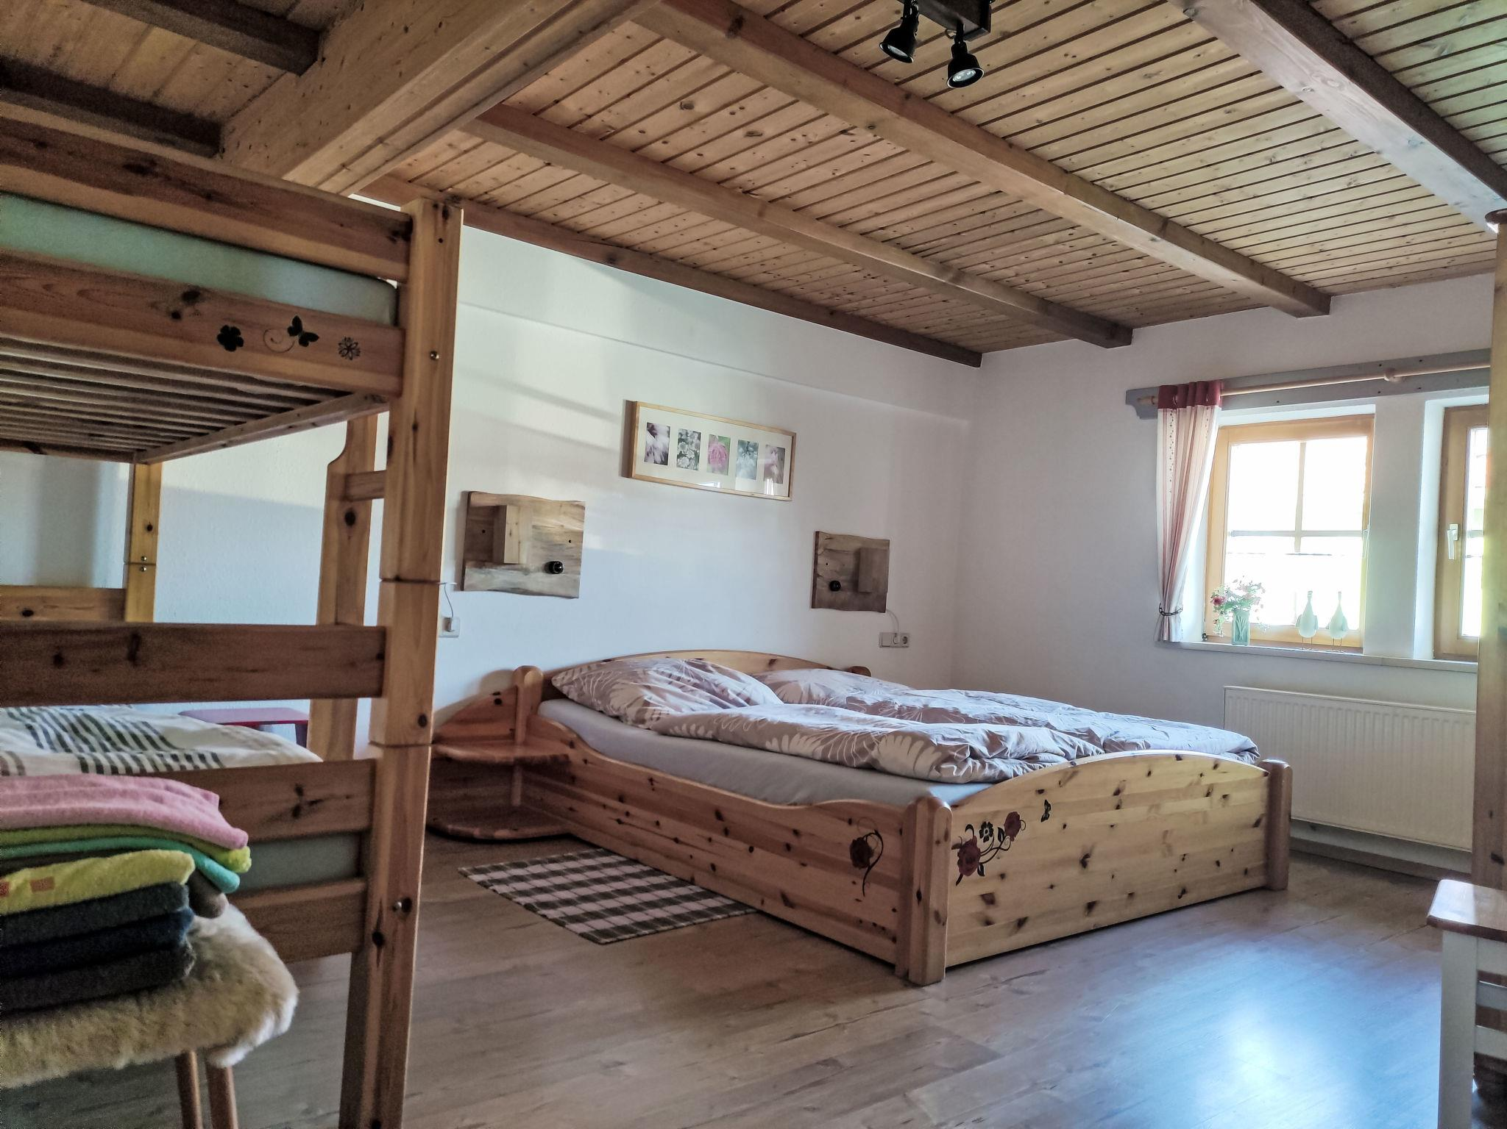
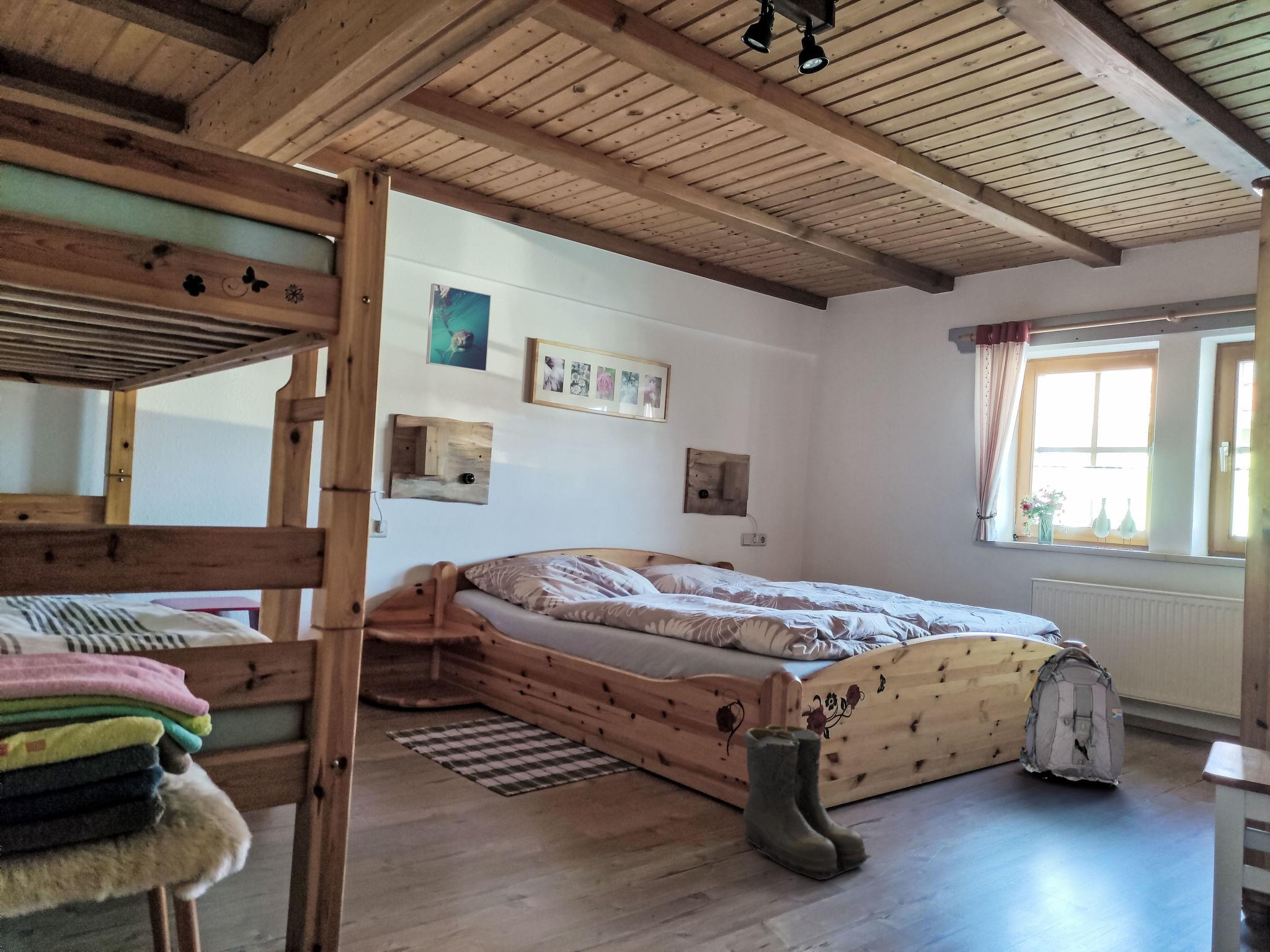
+ boots (802, 795)
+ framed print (459, 328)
+ backpack (1074, 712)
